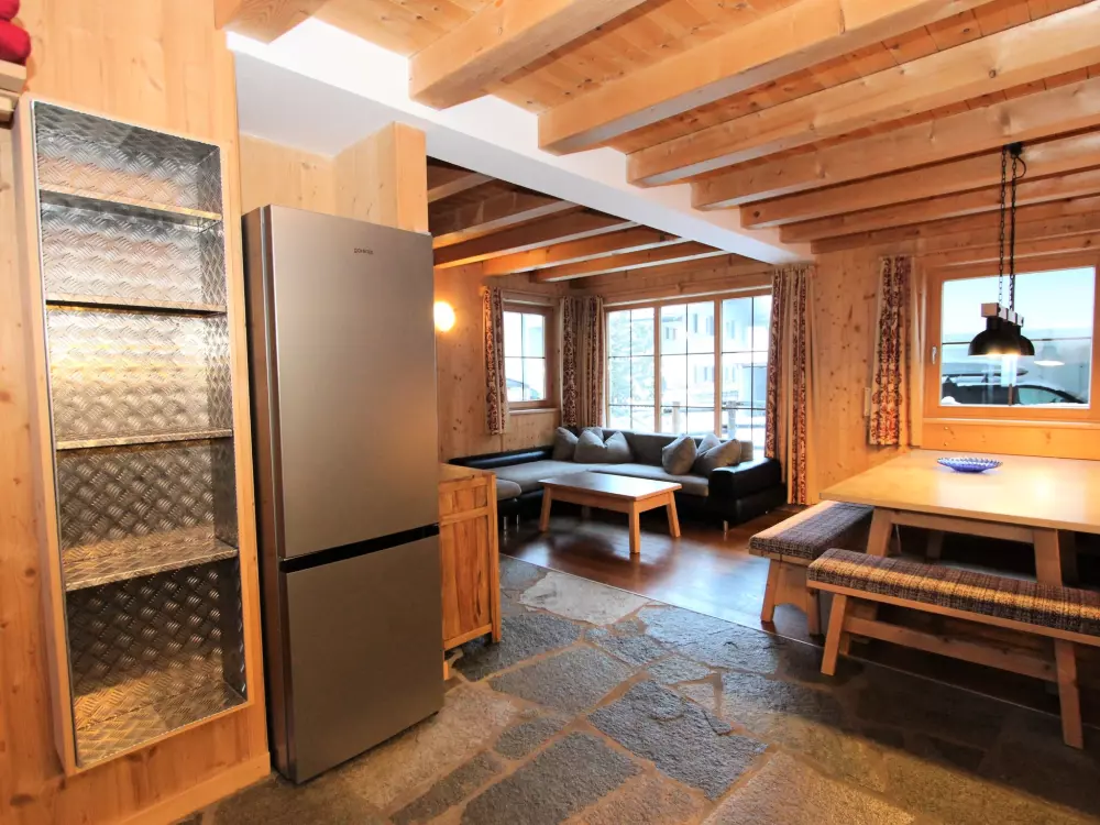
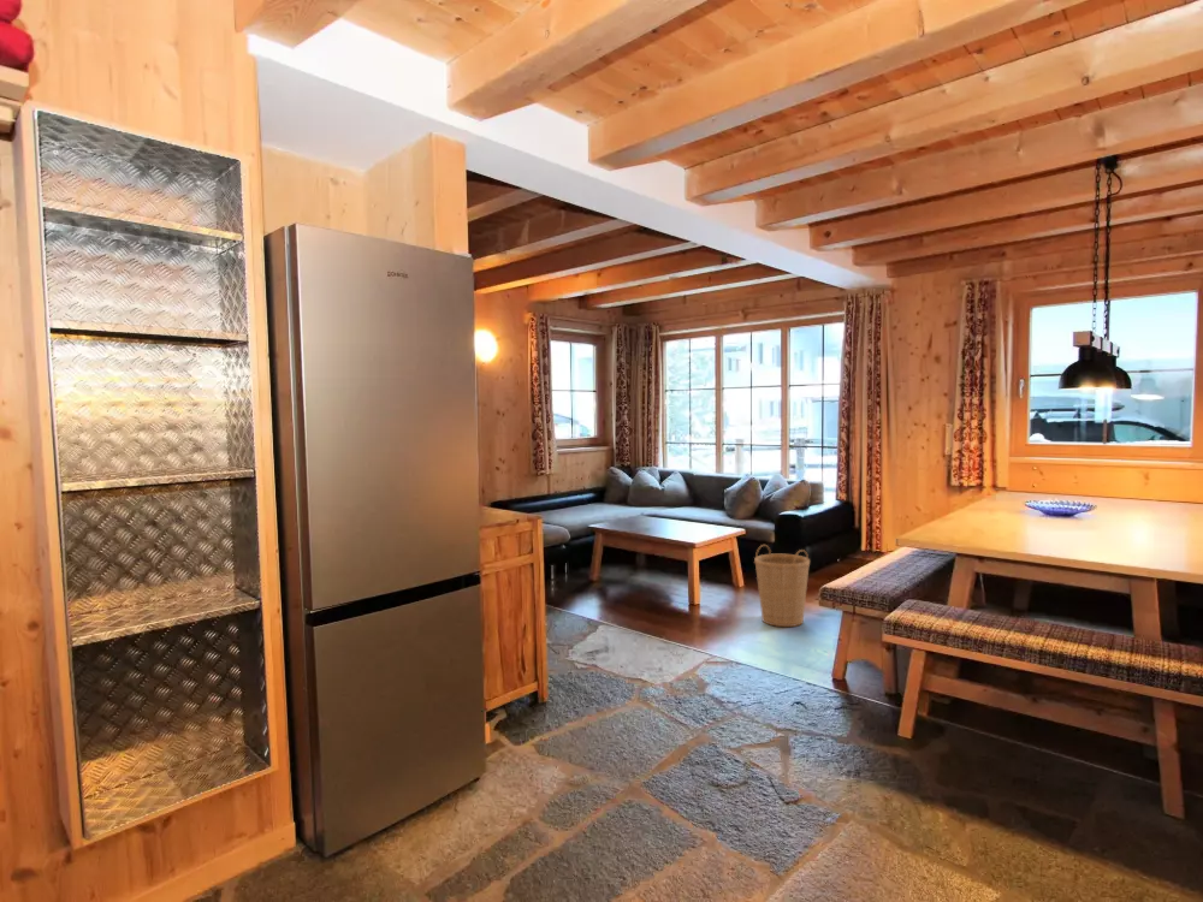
+ basket (782, 583)
